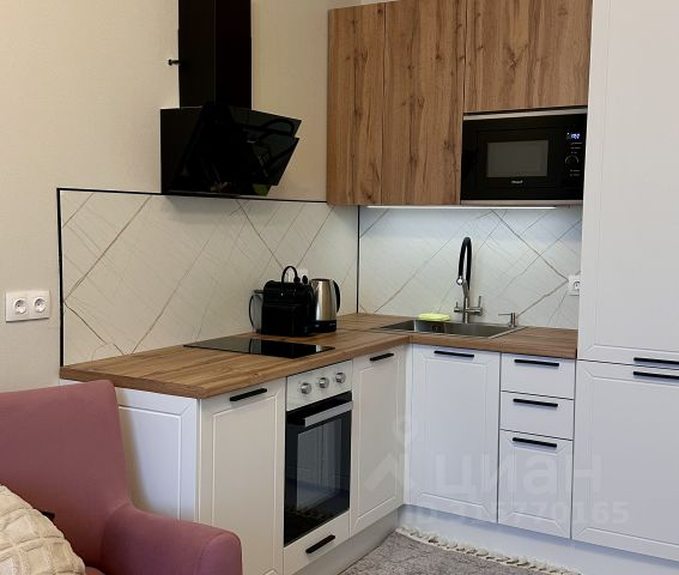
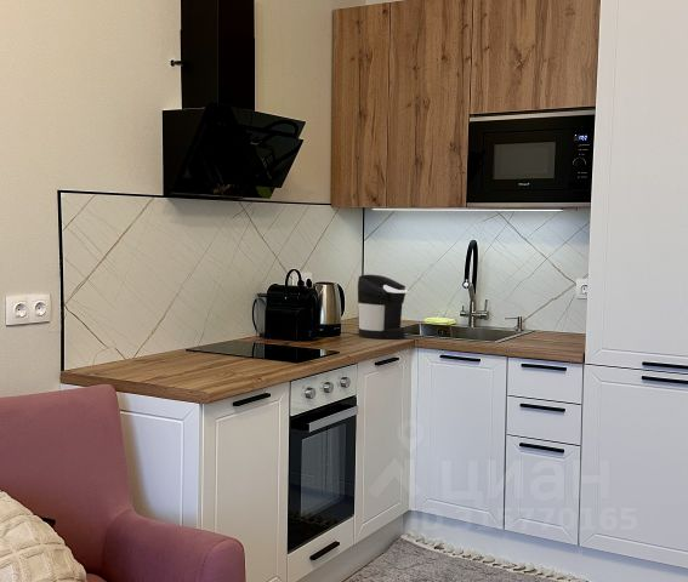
+ coffee maker (383, 306)
